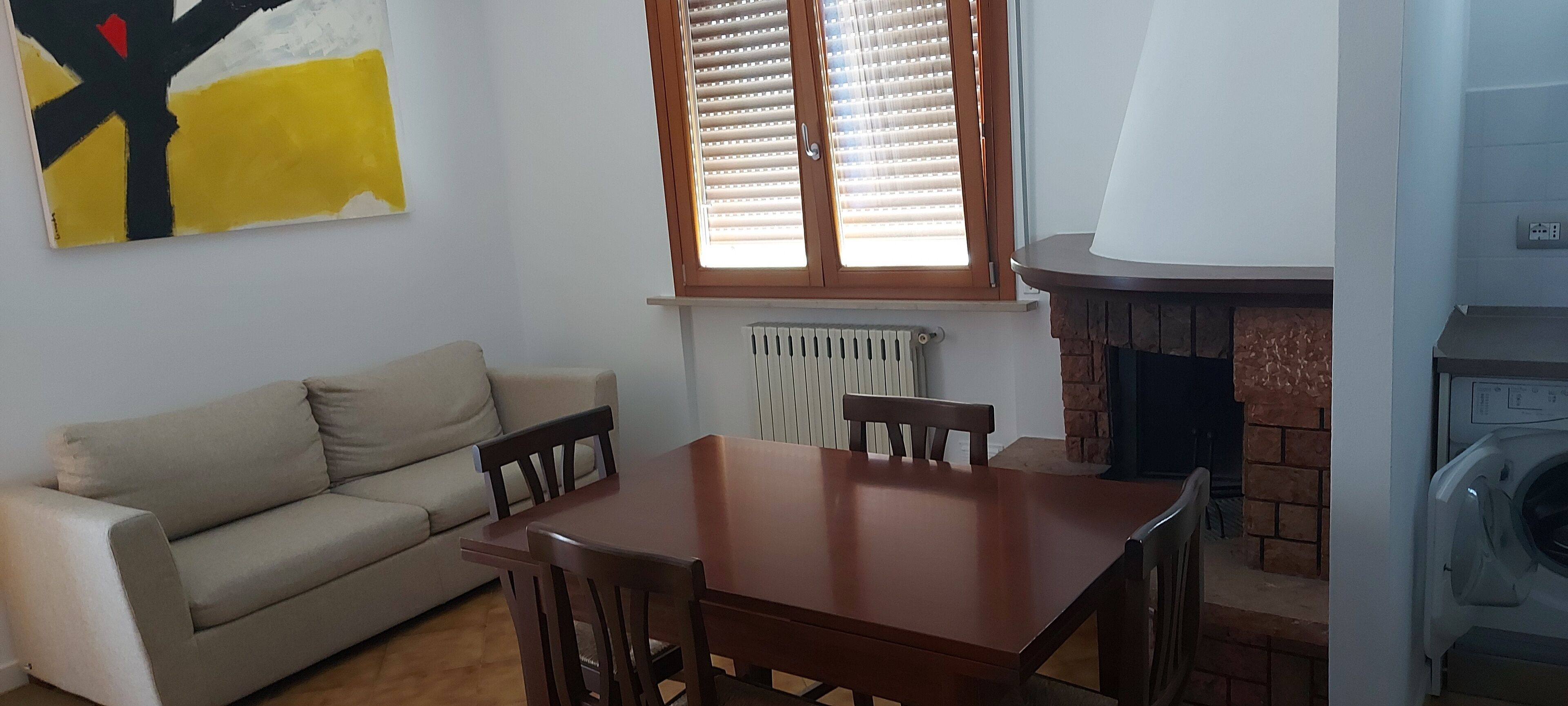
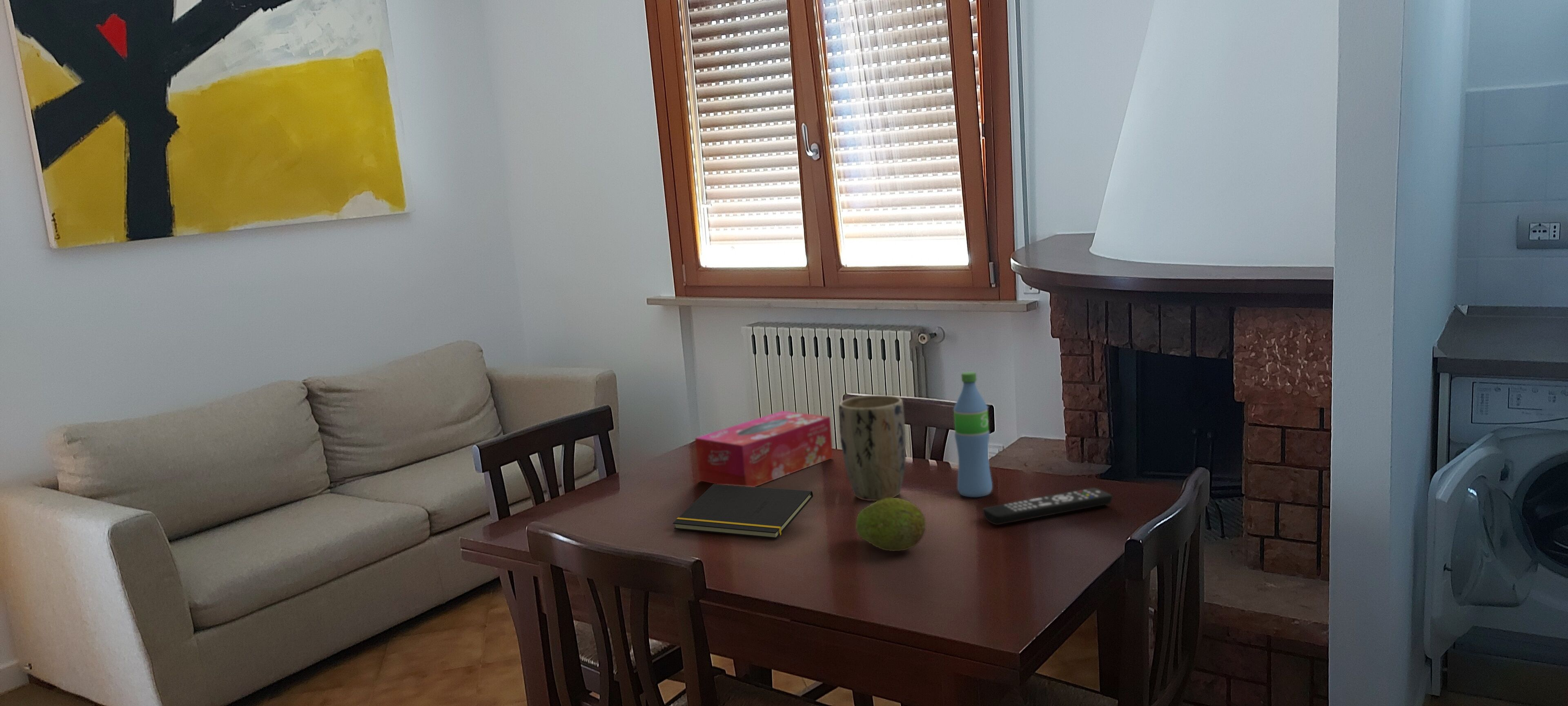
+ tissue box (766, 448)
+ notepad (743, 510)
+ fruit (887, 523)
+ water bottle (972, 433)
+ plant pot (873, 448)
+ remote control (1047, 506)
